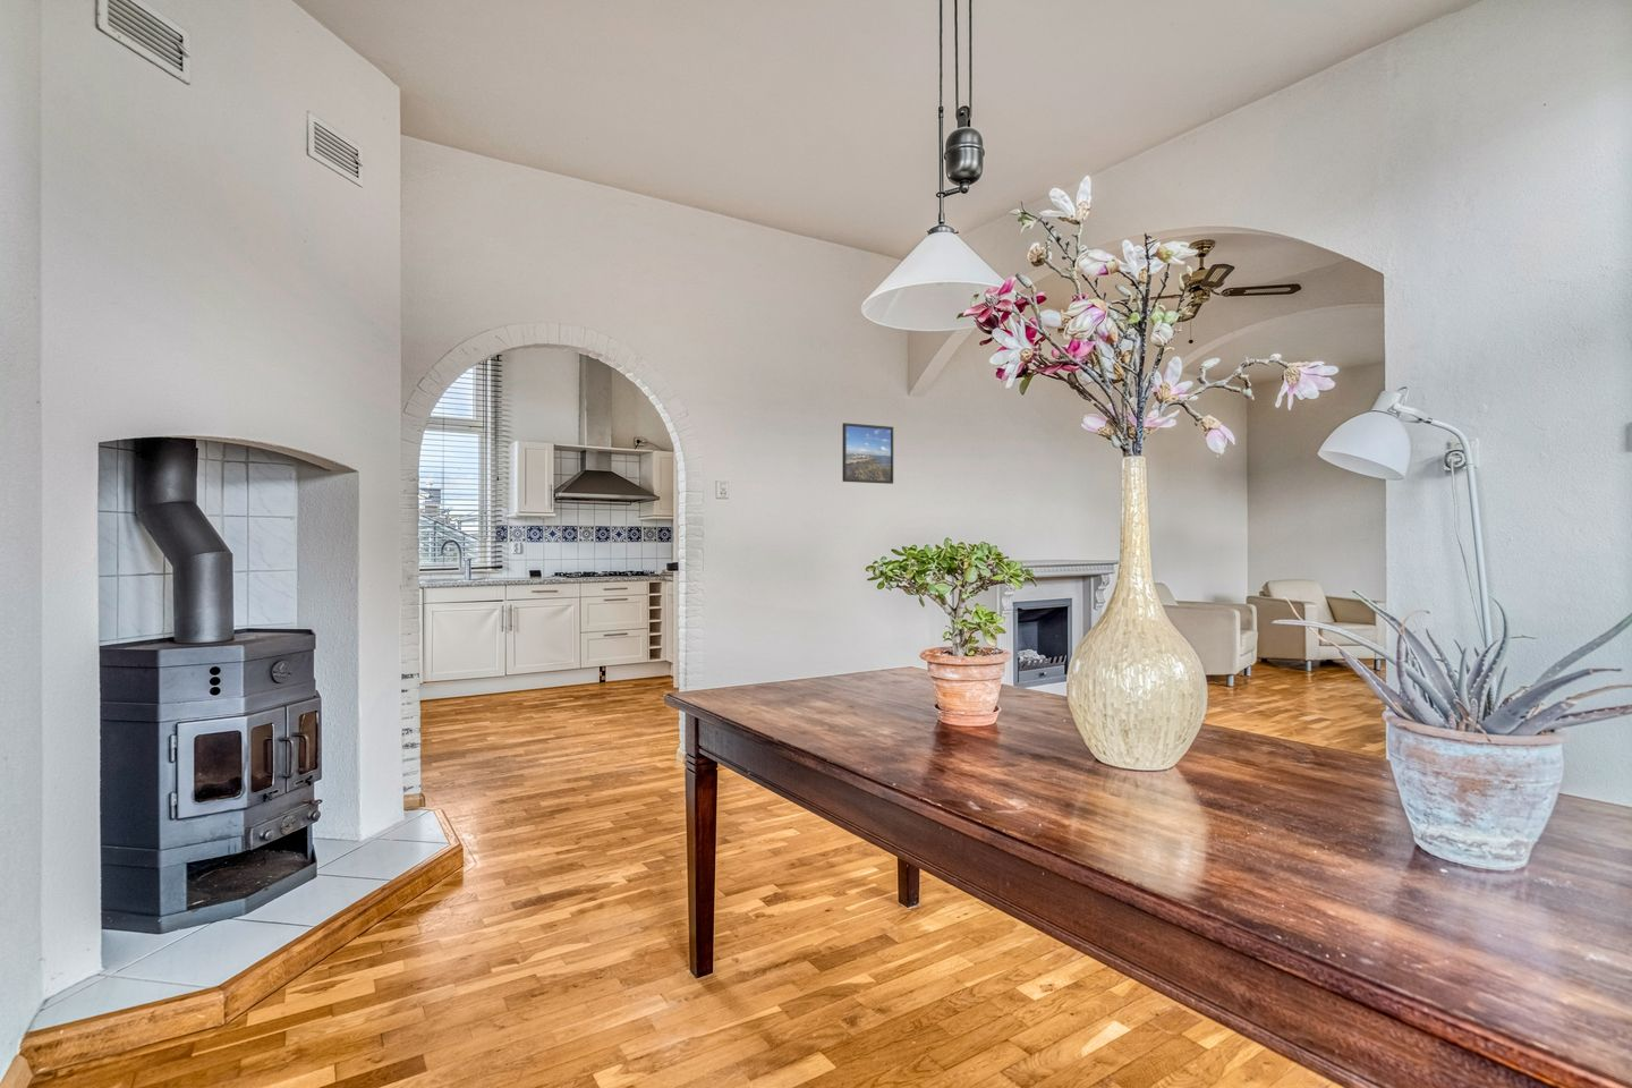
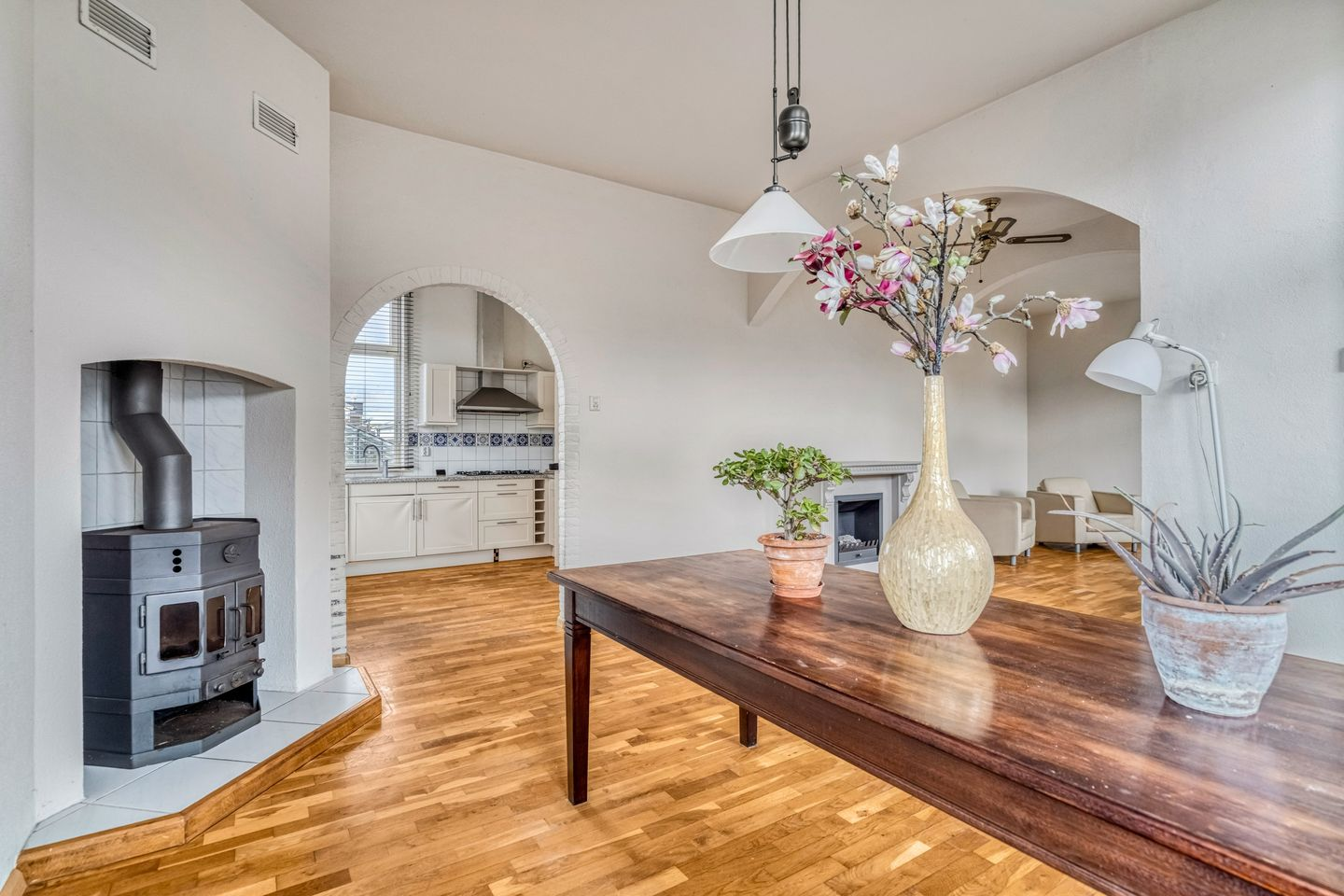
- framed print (868, 453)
